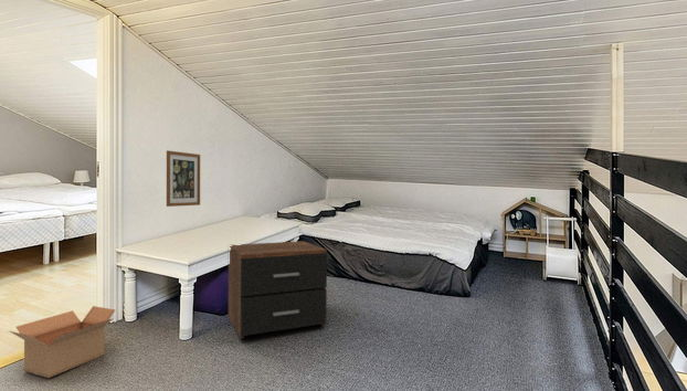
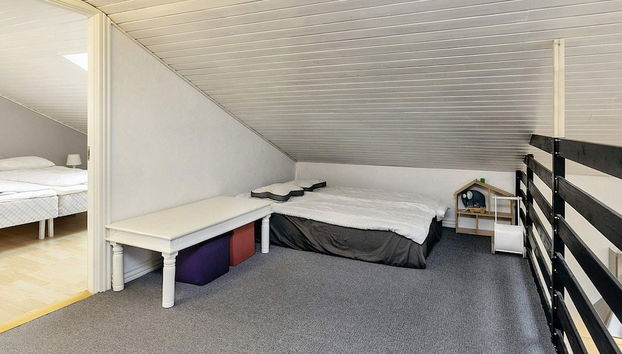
- cardboard box (65, 340)
- nightstand (275, 284)
- wall art (183, 179)
